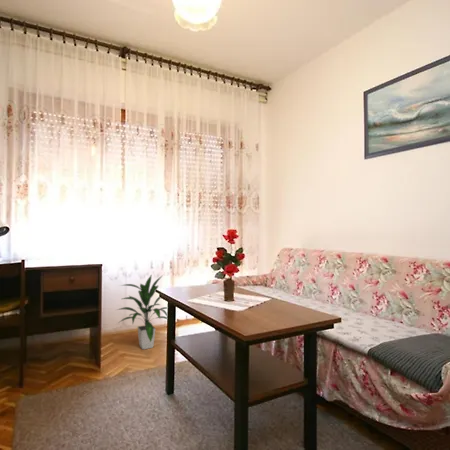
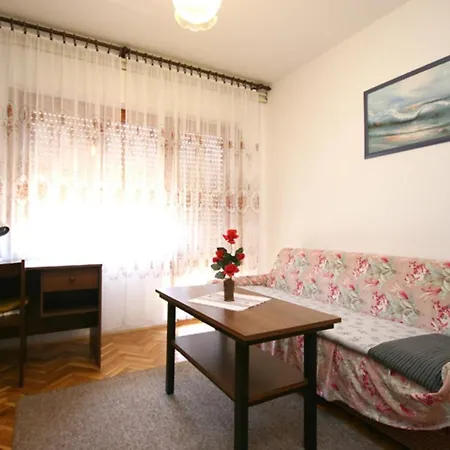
- indoor plant (145, 311)
